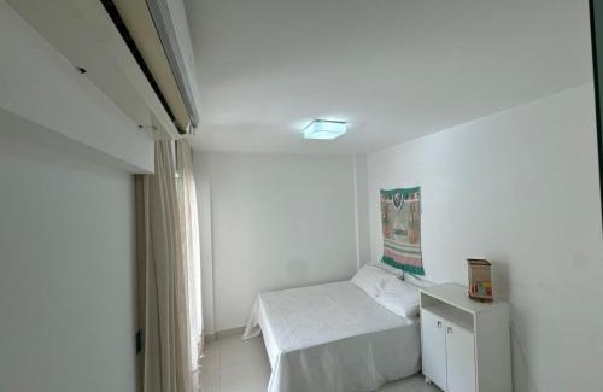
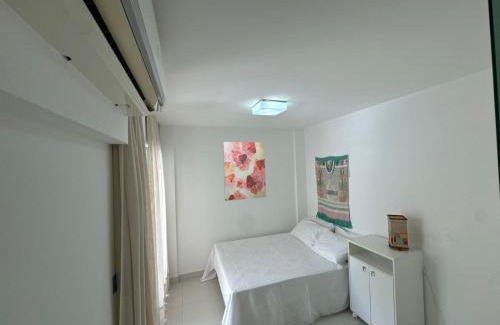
+ wall art (245, 170)
